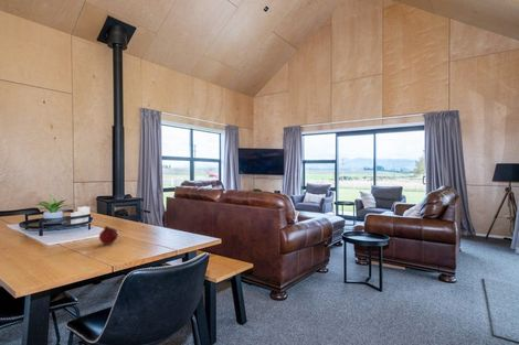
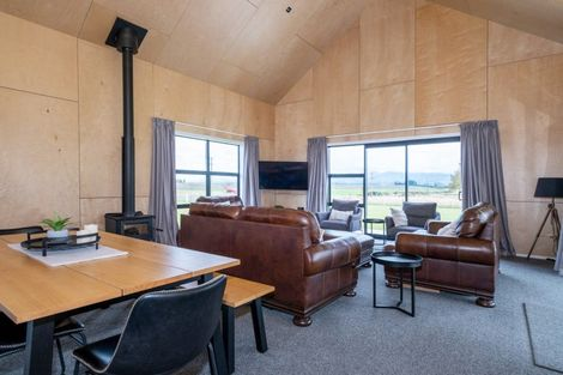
- fruit (108, 235)
